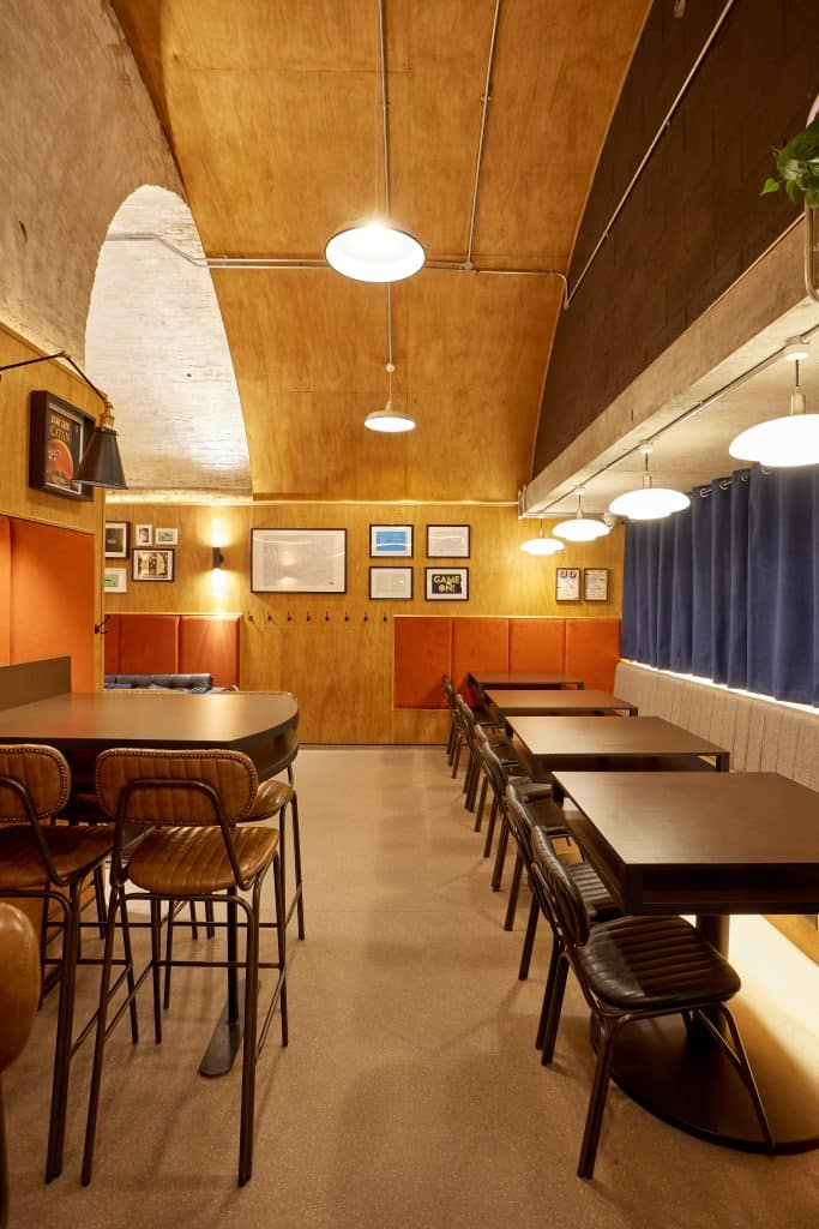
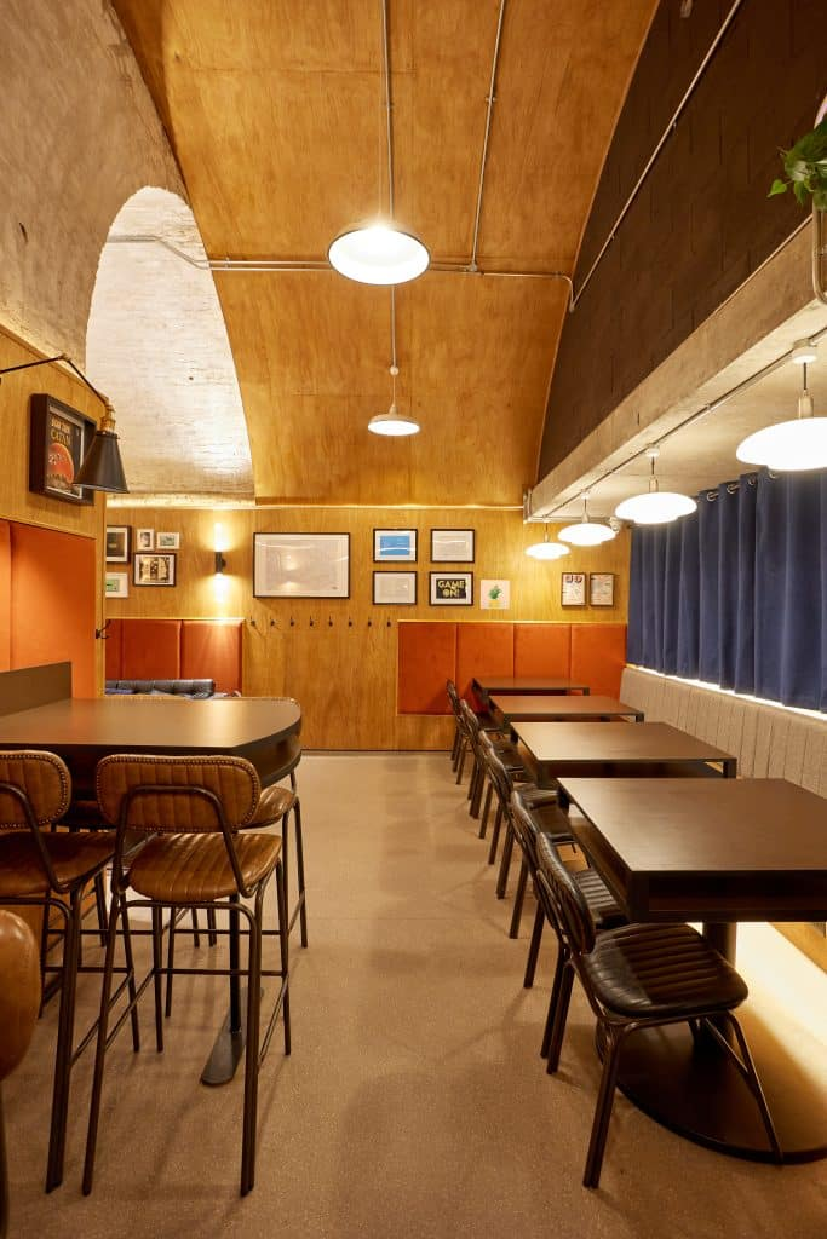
+ wall art (494, 594)
